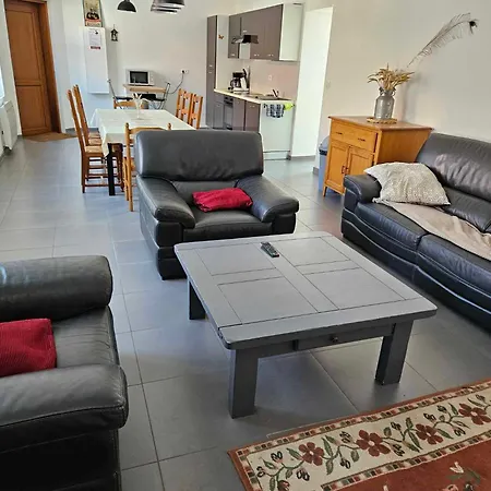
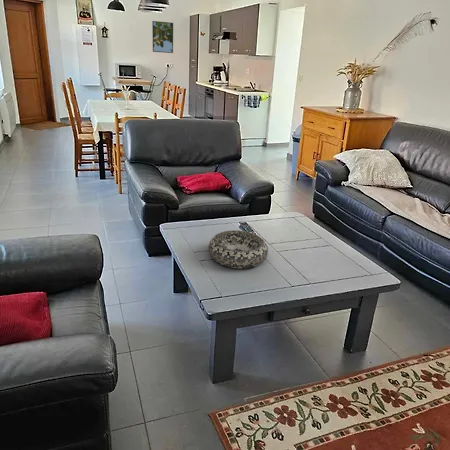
+ decorative bowl (238, 248)
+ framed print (162, 37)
